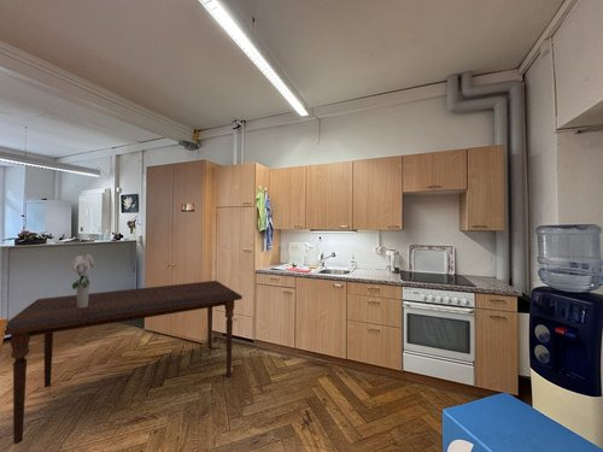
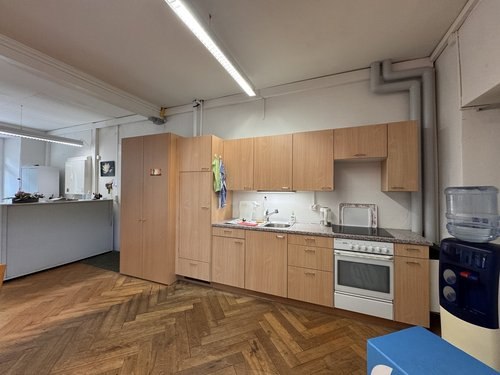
- bouquet (81, 280)
- dining table (137, 318)
